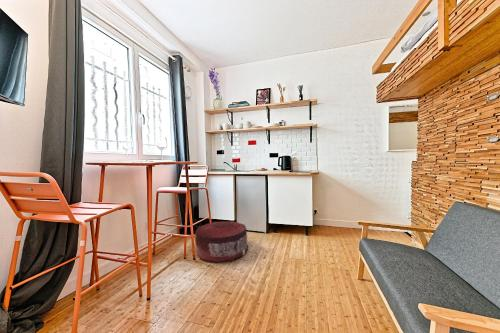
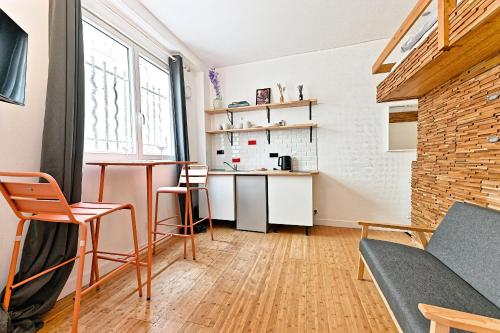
- pouf (222, 238)
